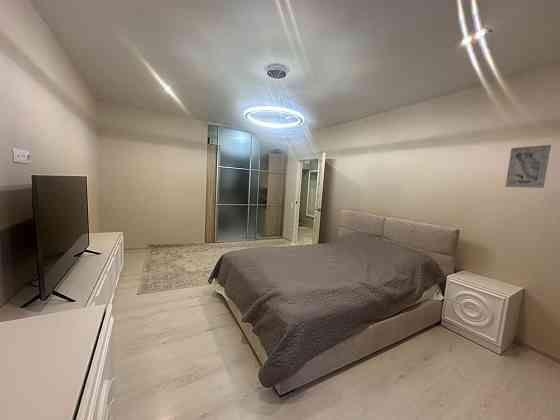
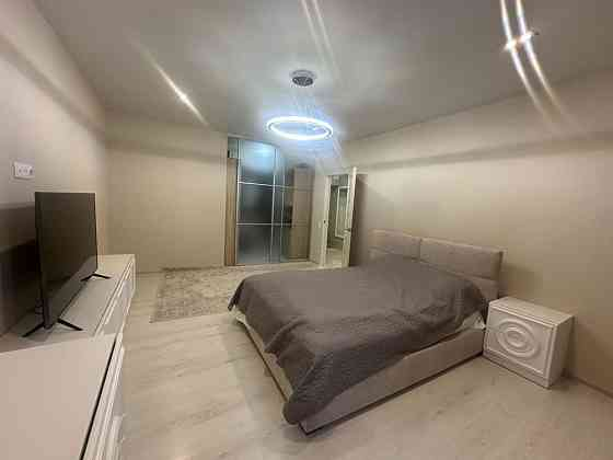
- wall art (526, 167)
